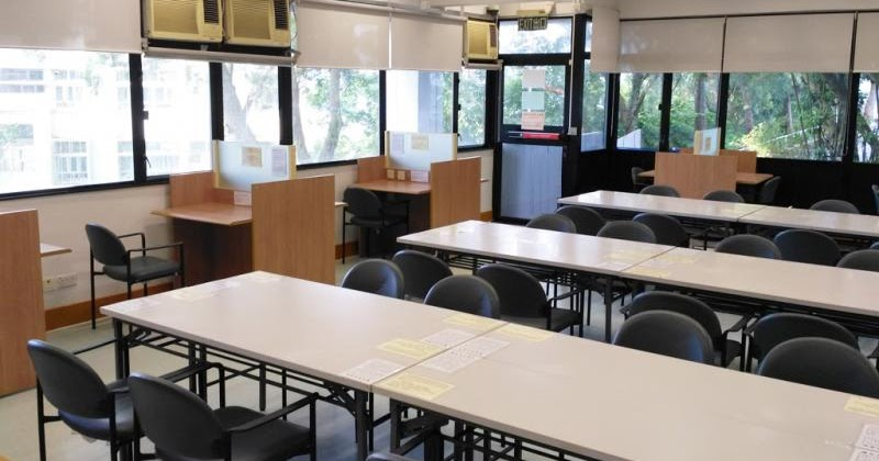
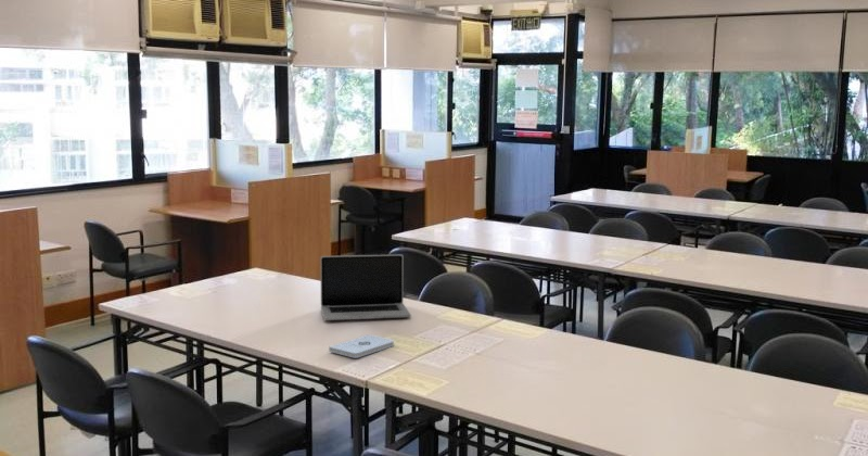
+ laptop (365, 287)
+ notepad (362, 345)
